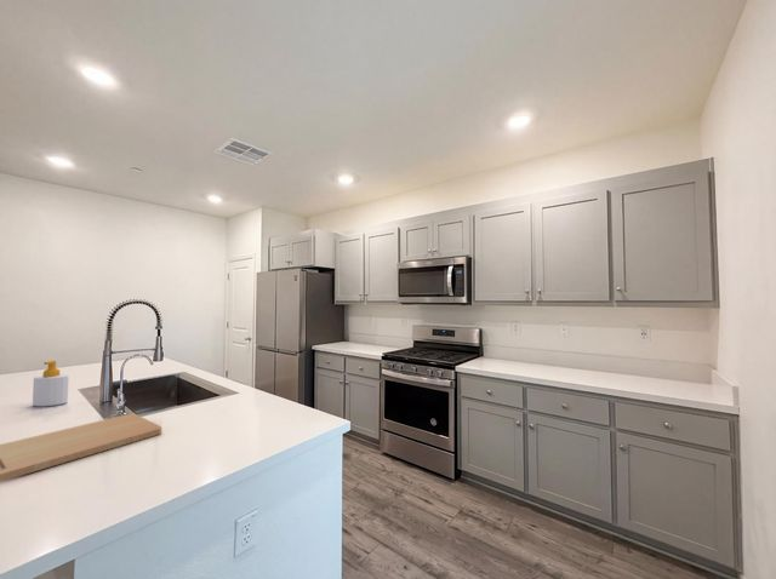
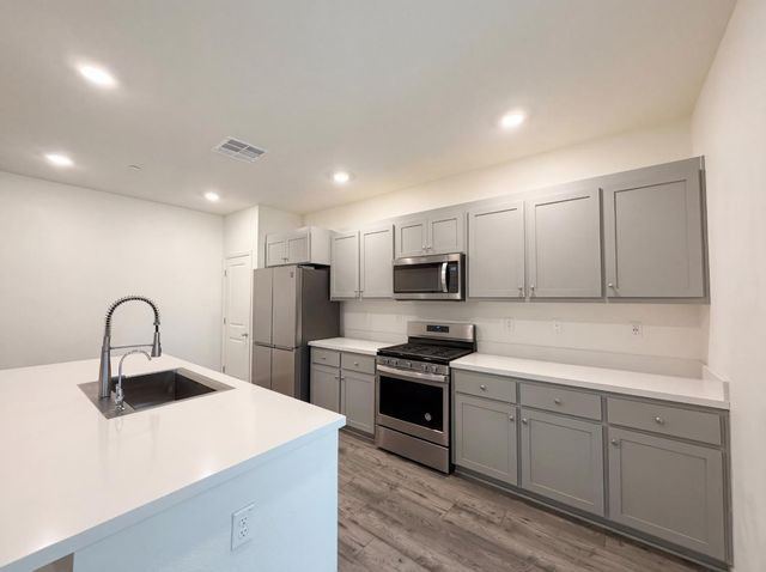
- cutting board (76, 441)
- soap bottle (51, 382)
